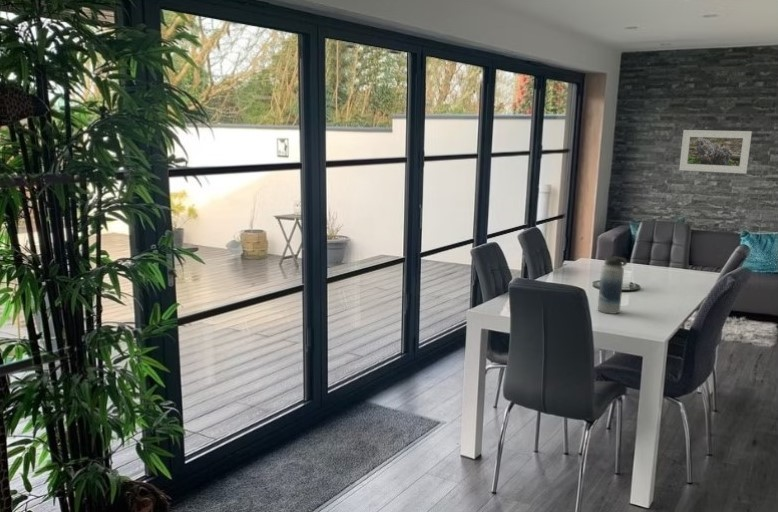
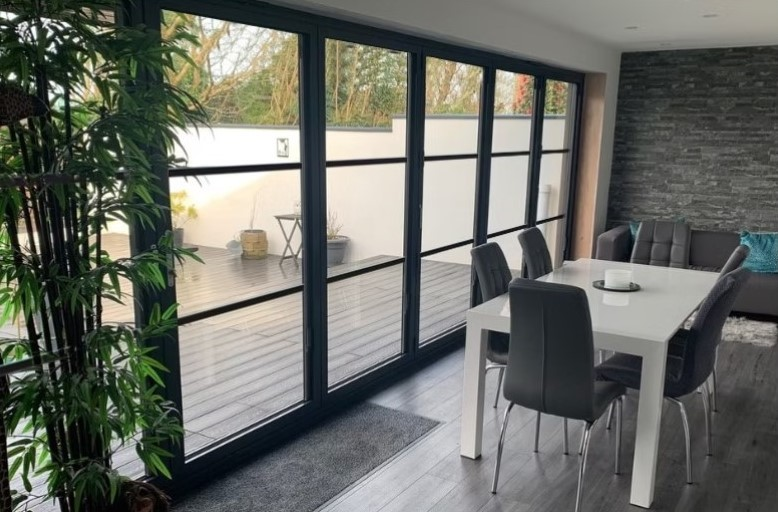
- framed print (714, 151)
- water bottle (612, 283)
